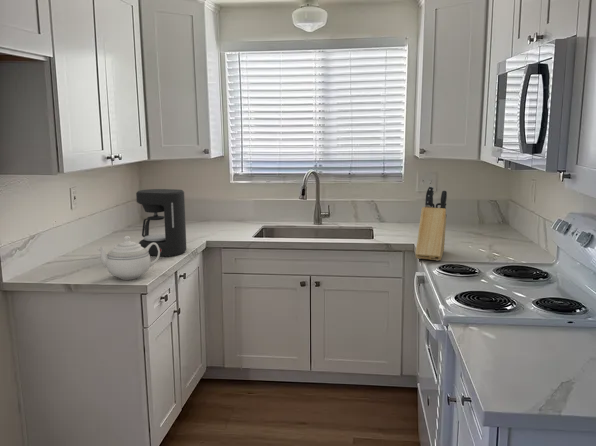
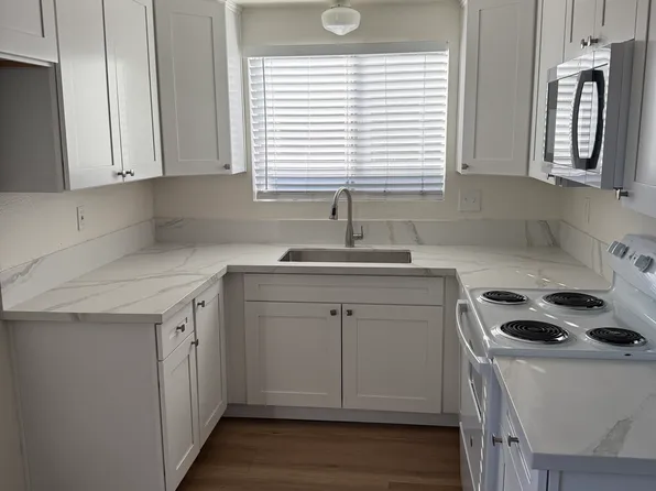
- teapot (129, 256)
- knife block (432, 221)
- coffee maker (161, 219)
